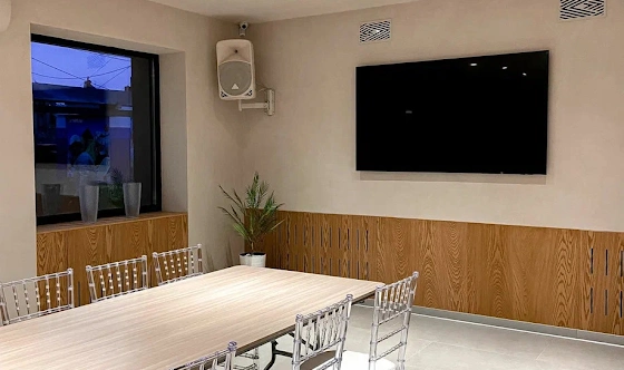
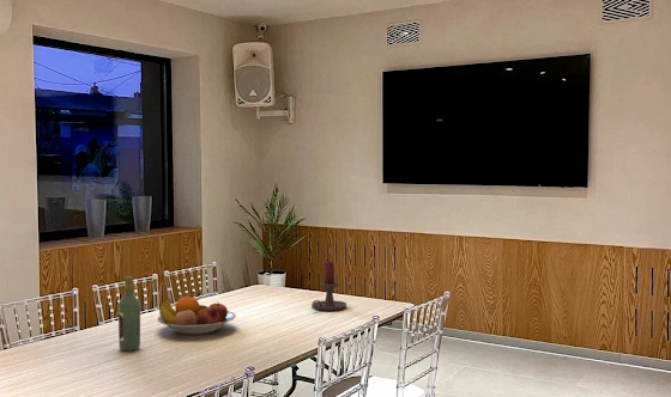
+ fruit bowl (197, 313)
+ candle holder (326, 285)
+ wine bottle (128, 312)
